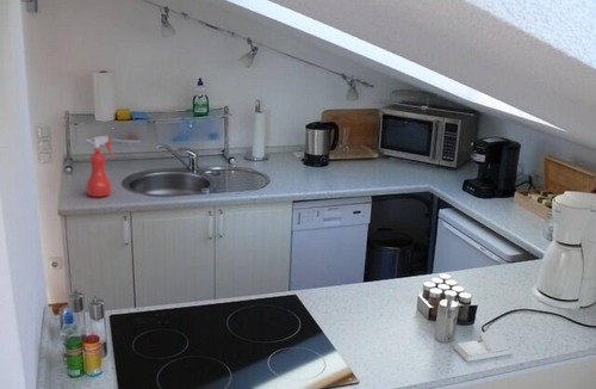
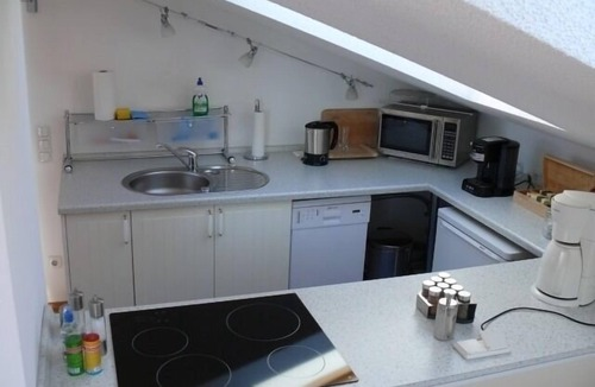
- spray bottle (100, 165)
